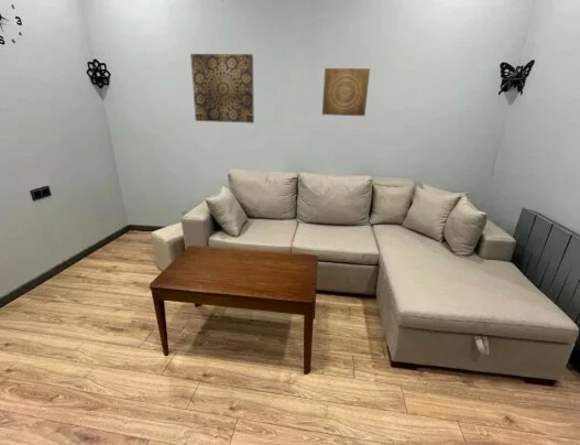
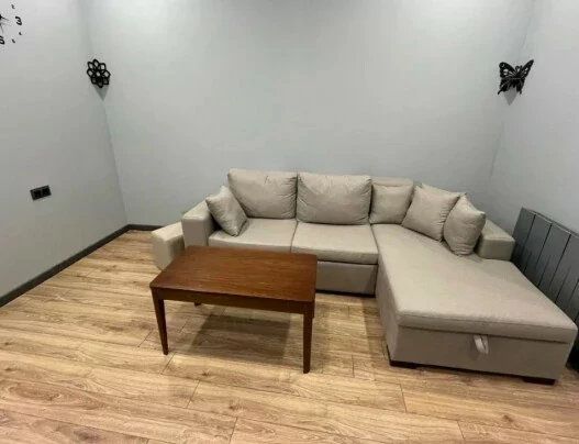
- wall art (222, 89)
- wall art (344, 93)
